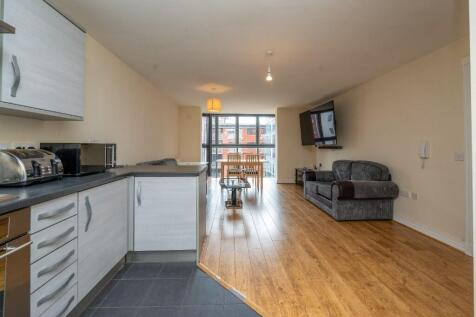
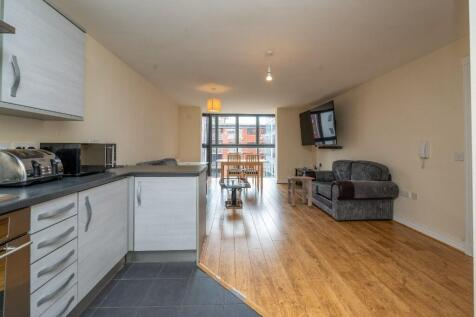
+ side table (299, 190)
